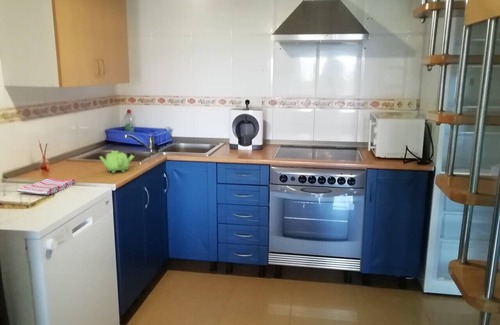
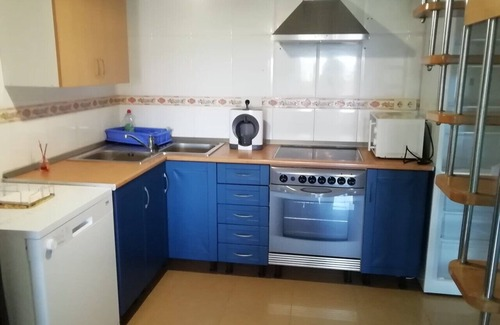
- teapot (117, 160)
- dish towel (47, 185)
